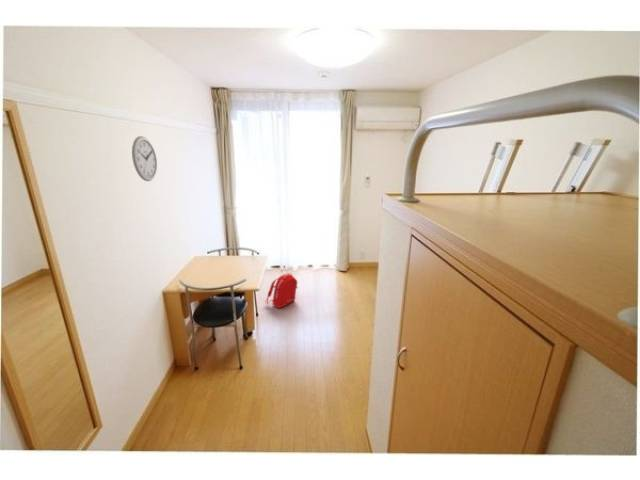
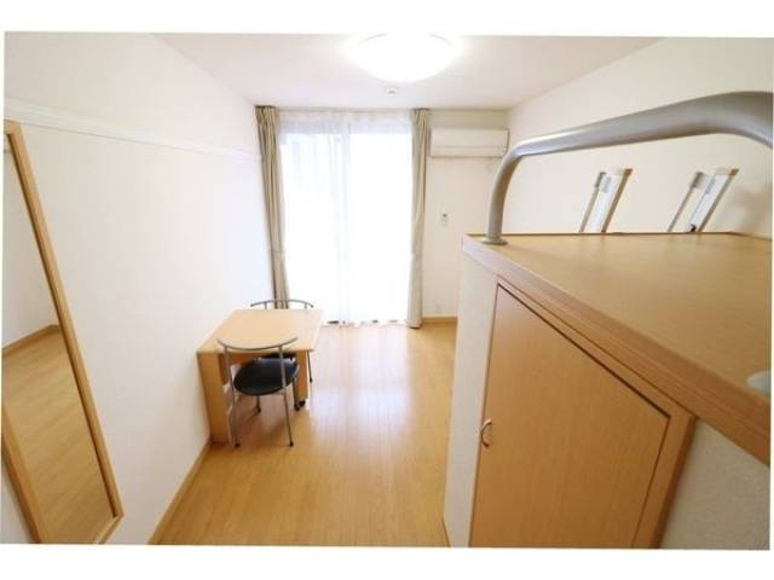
- backpack (283, 287)
- wall clock (146, 159)
